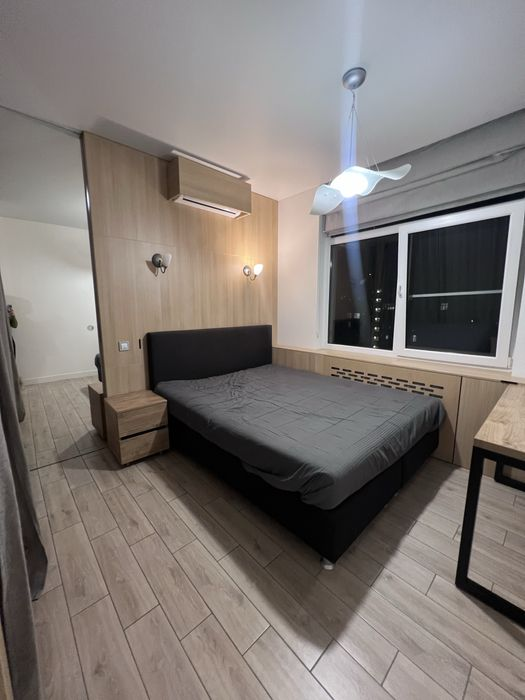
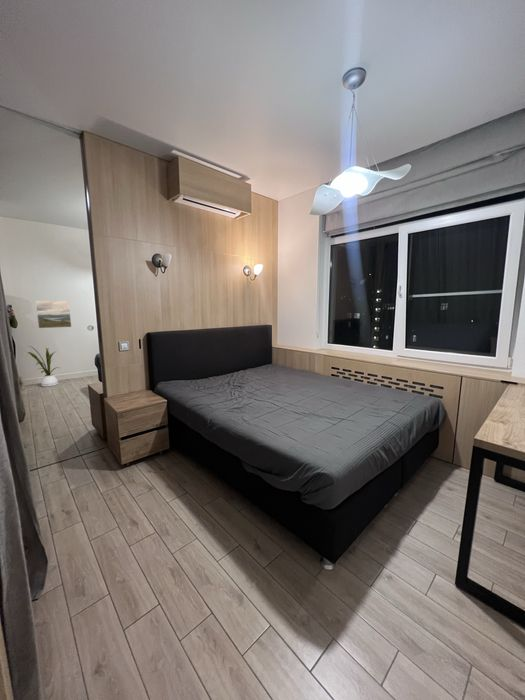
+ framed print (54, 314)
+ house plant (45, 365)
